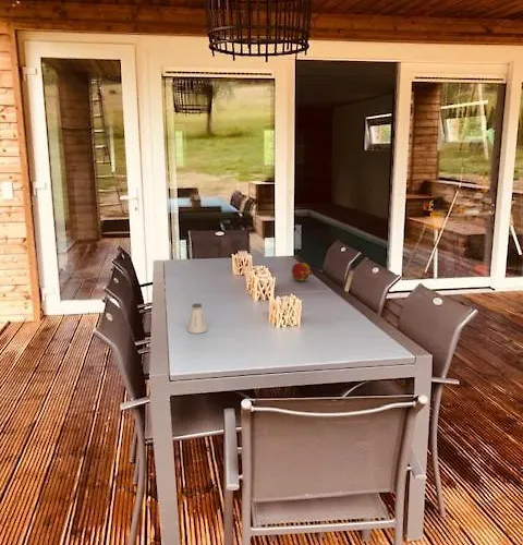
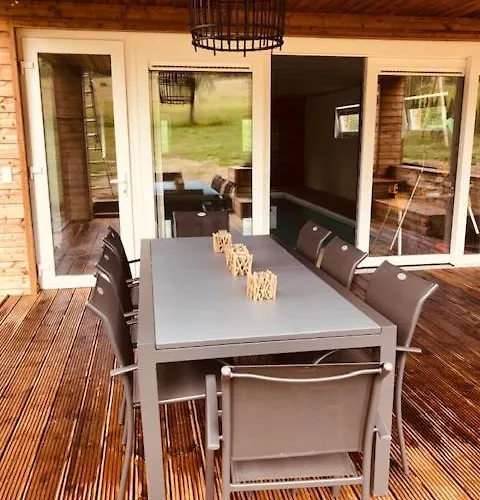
- saltshaker (197, 317)
- fruit (302, 271)
